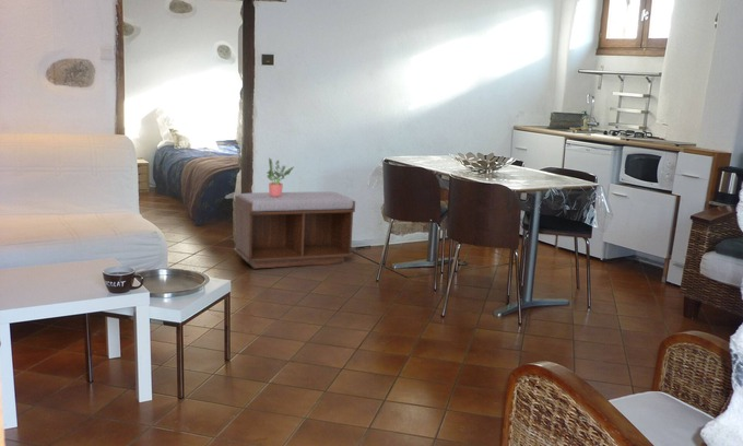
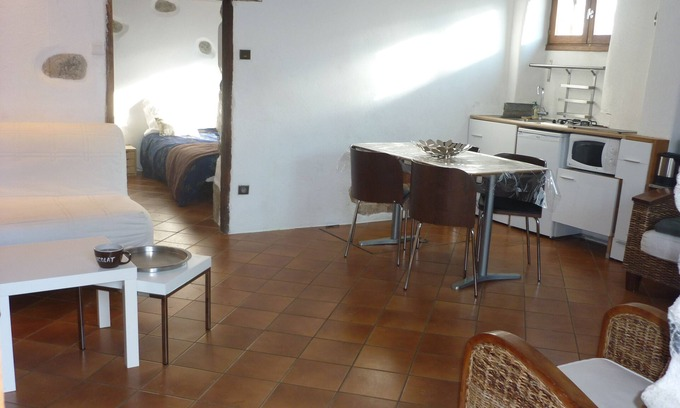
- bench (294, 227)
- potted plant (278, 176)
